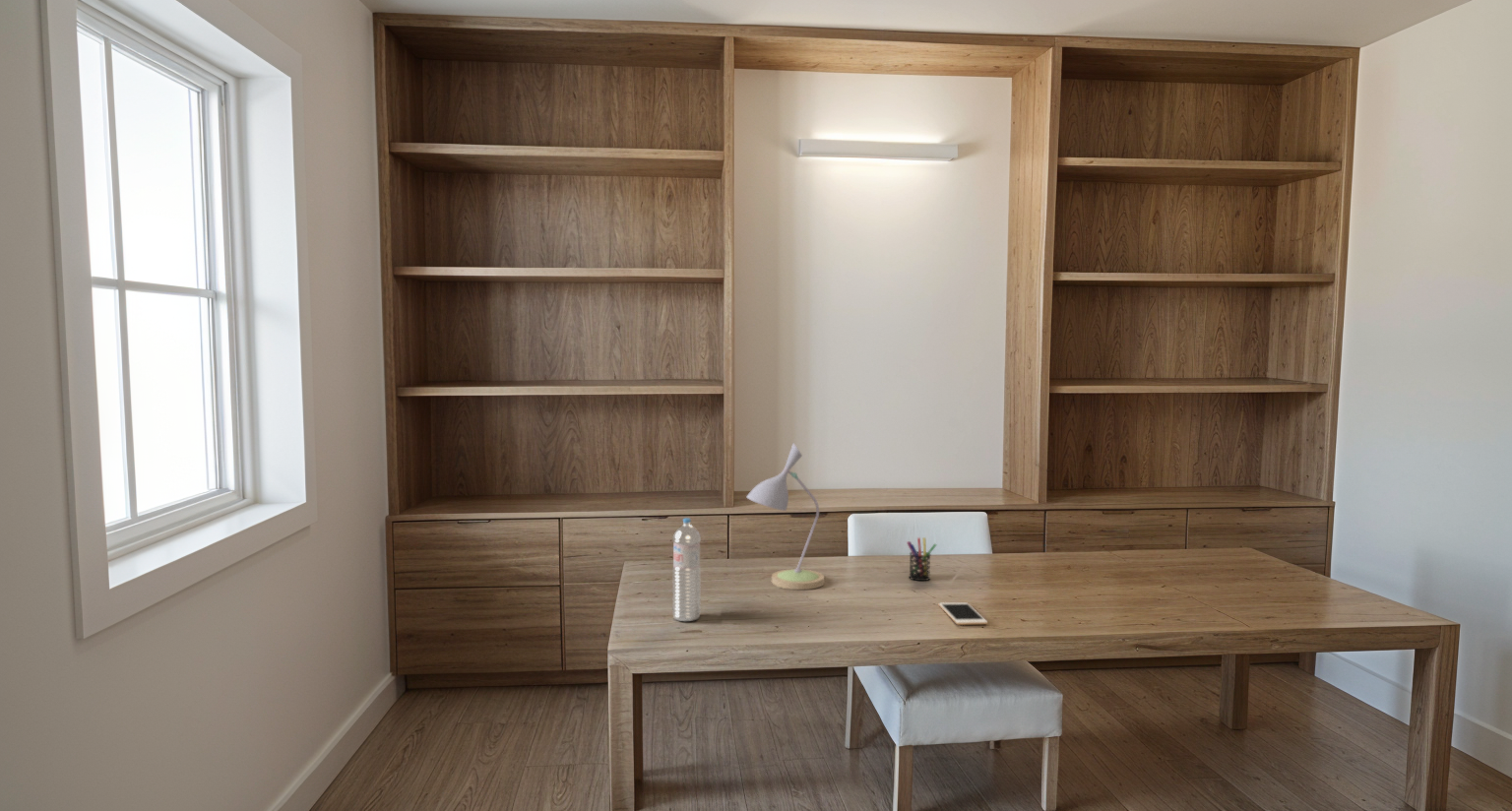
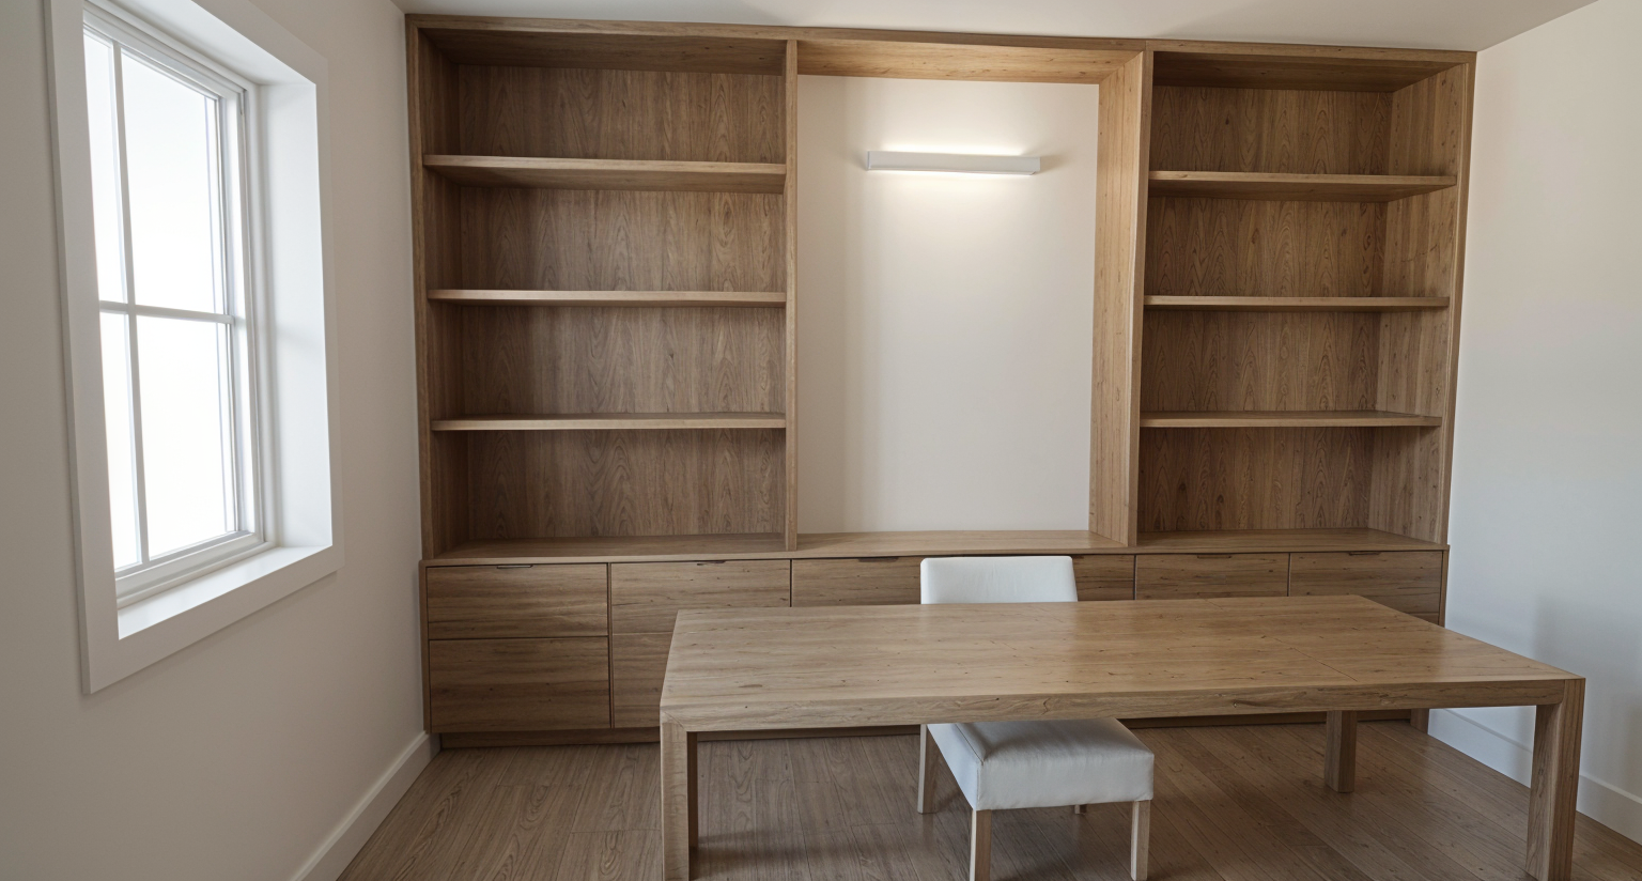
- water bottle (686, 568)
- pen holder (921, 557)
- cell phone (962, 612)
- desk lamp (786, 510)
